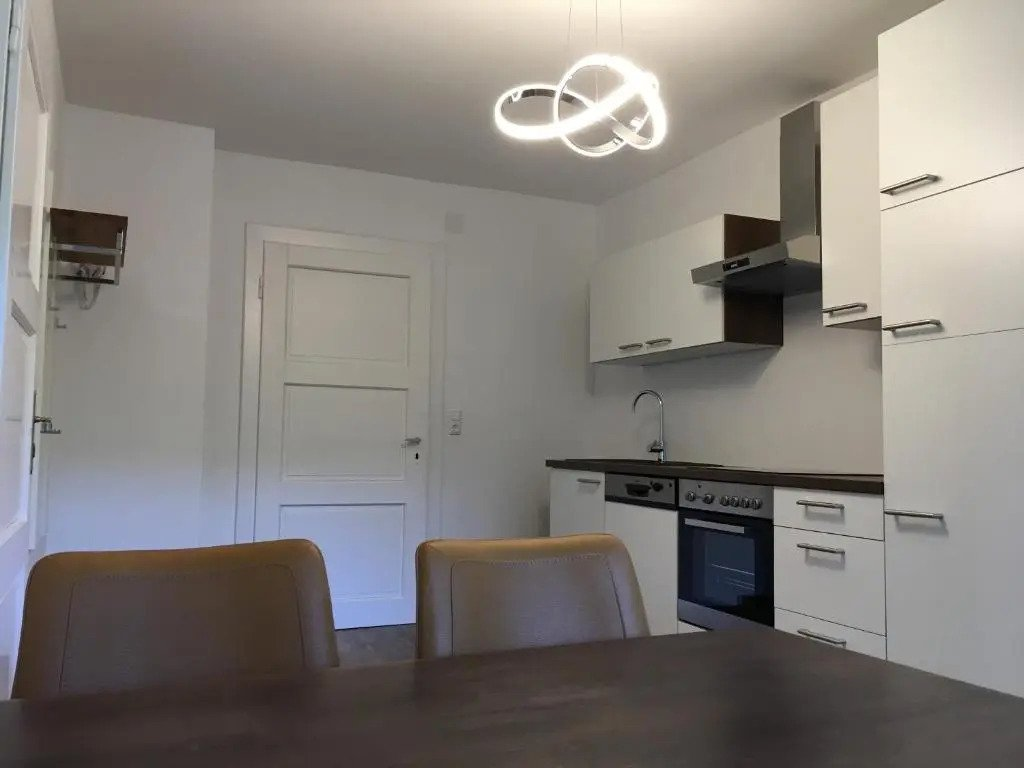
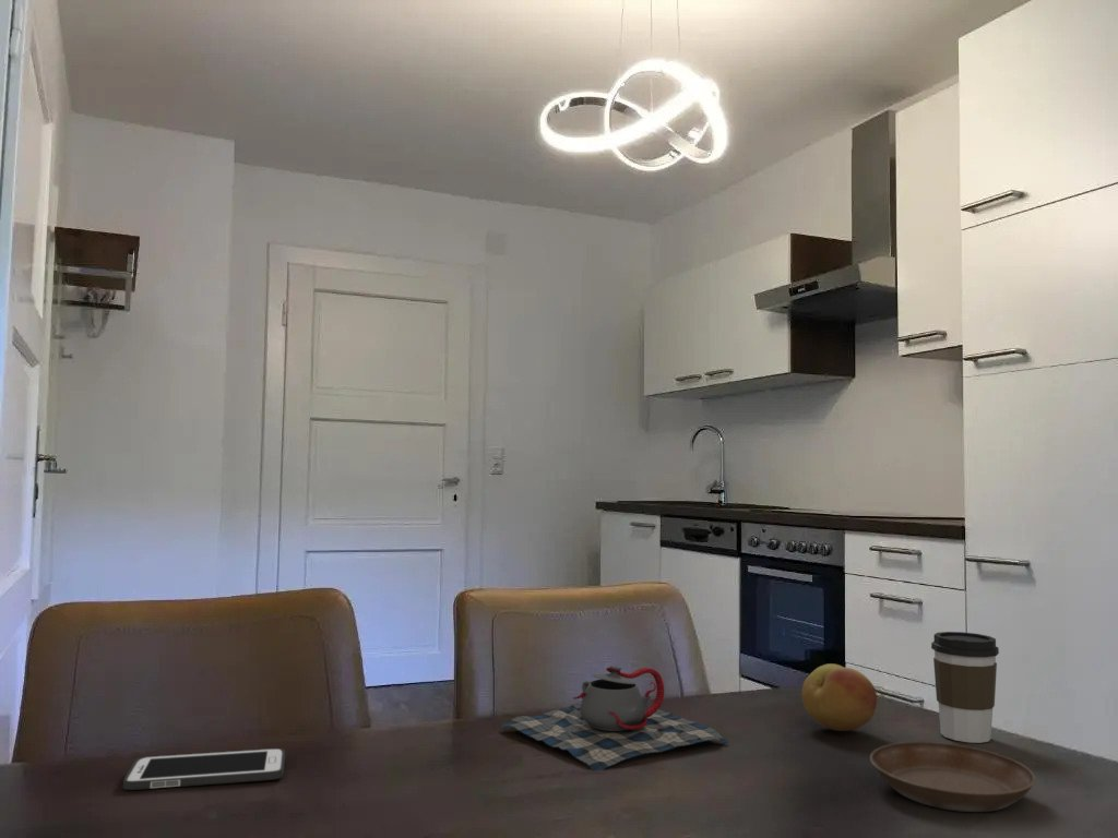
+ saucer (950, 778)
+ teapot (611, 701)
+ fruit (838, 697)
+ coffee cup (964, 685)
+ cell phone (207, 768)
